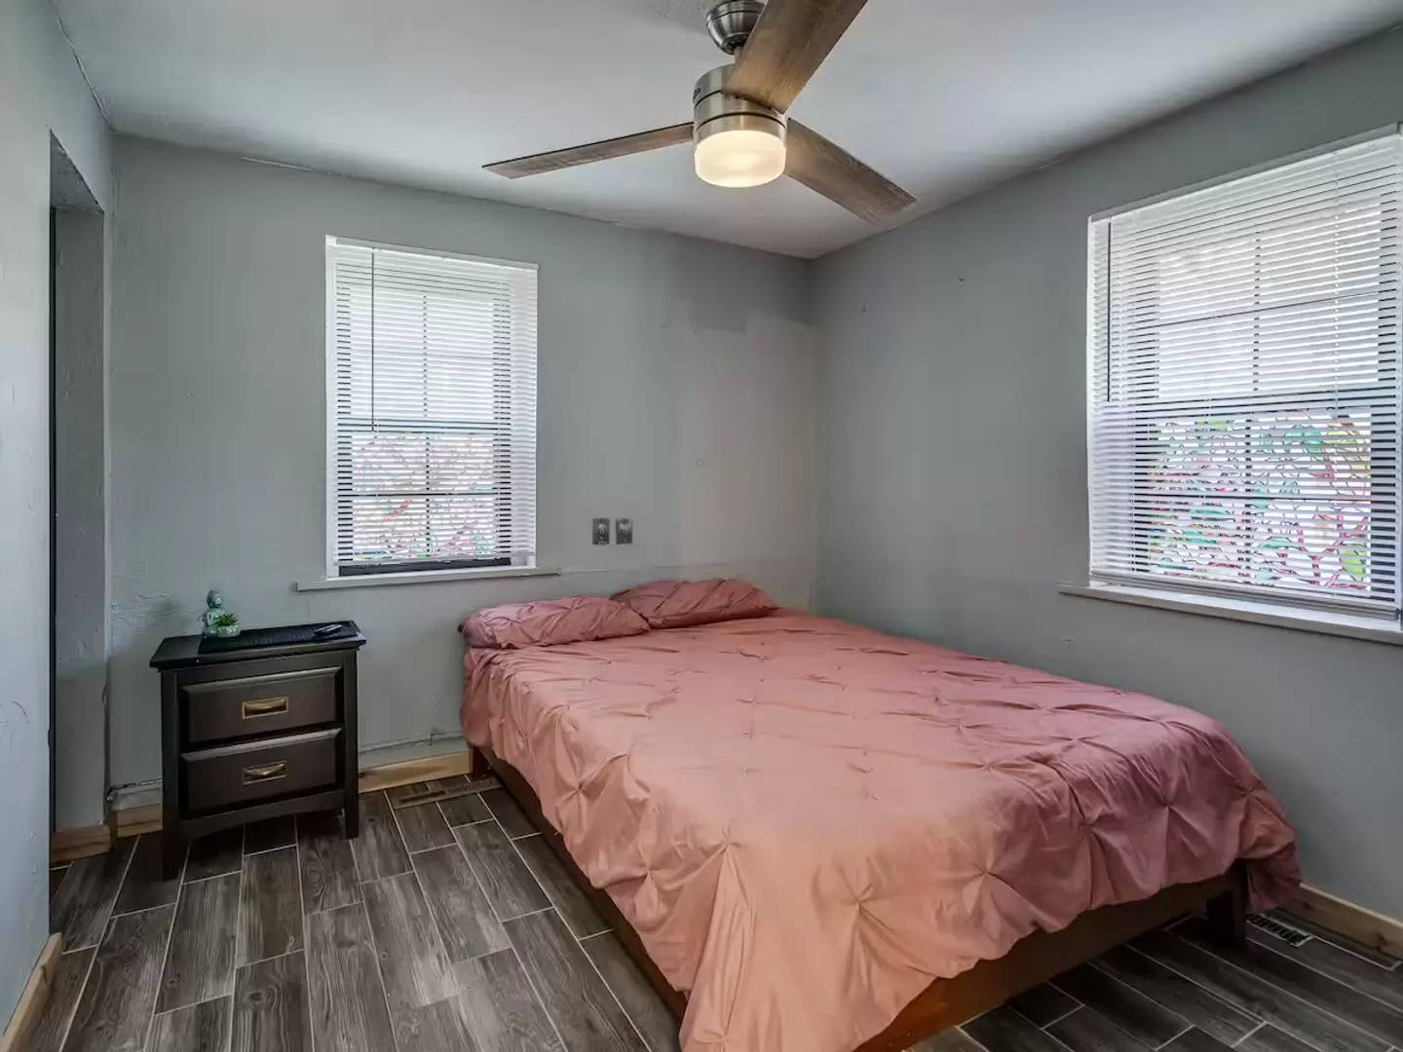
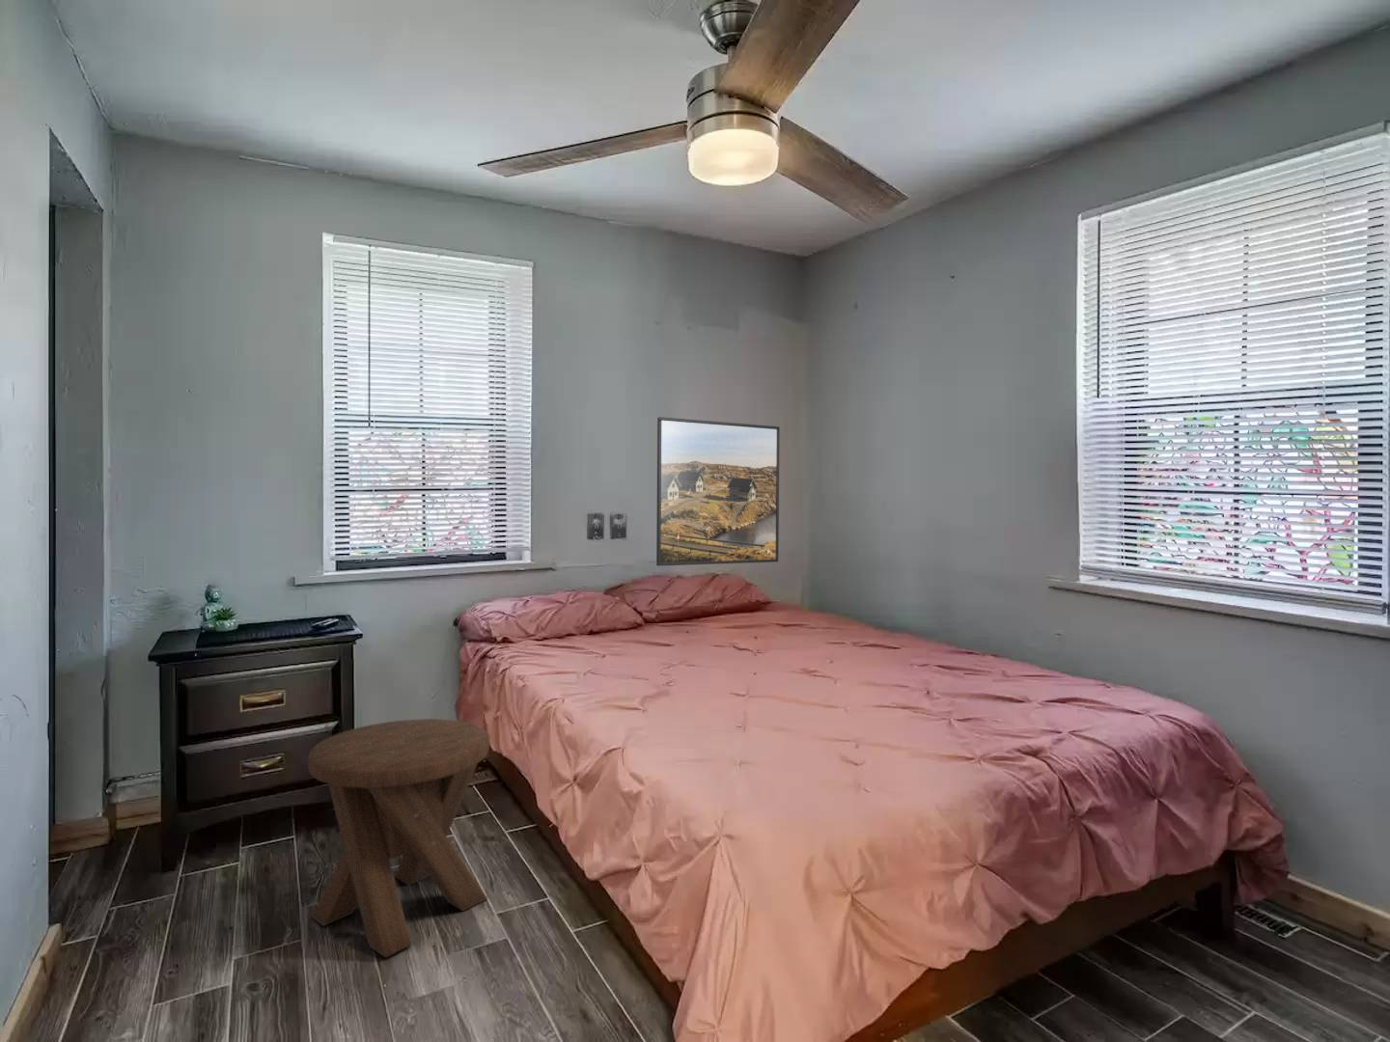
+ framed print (720, 493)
+ music stool (402, 824)
